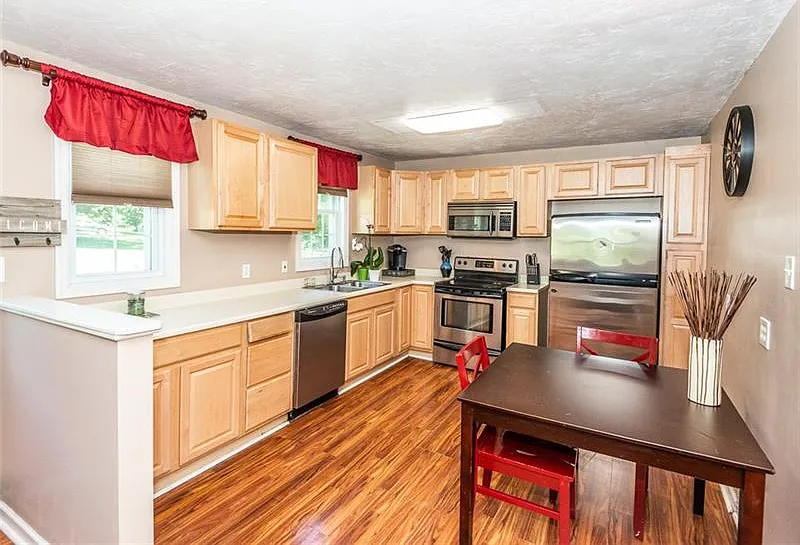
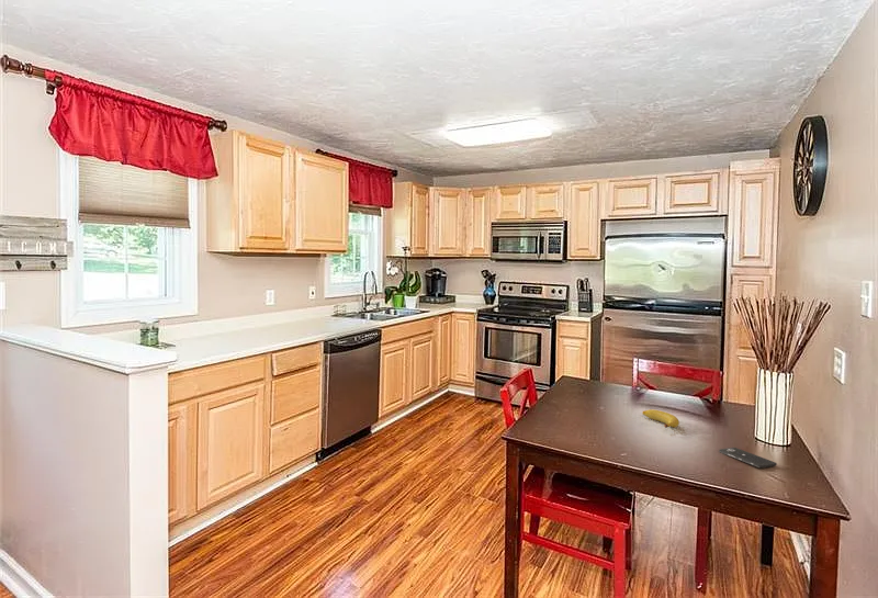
+ banana (658, 418)
+ smartphone (746, 456)
